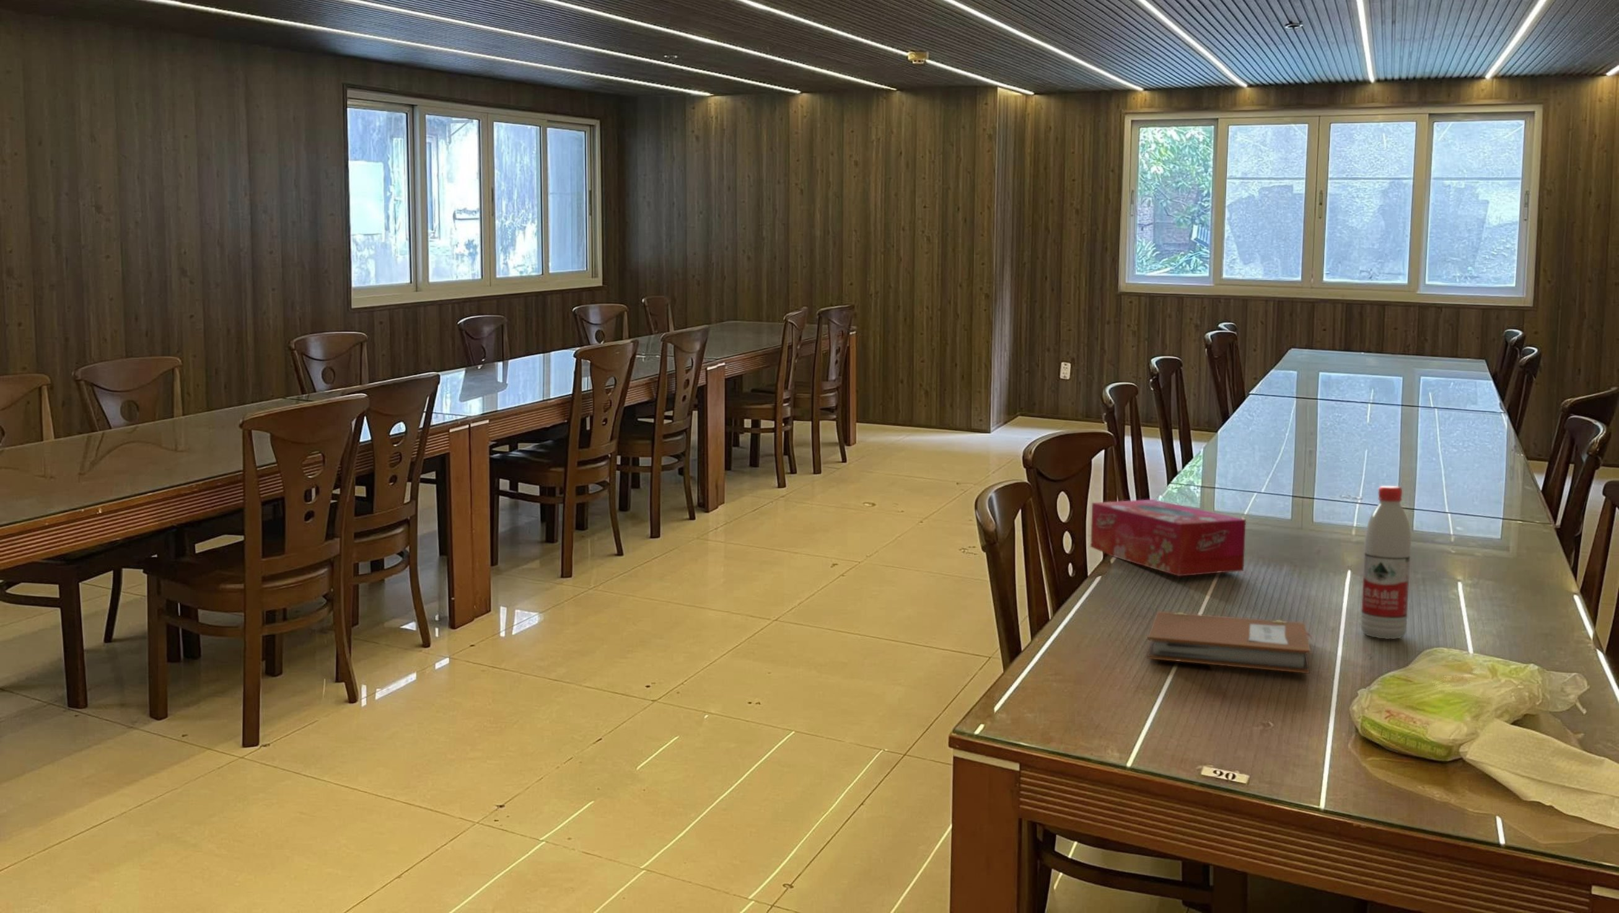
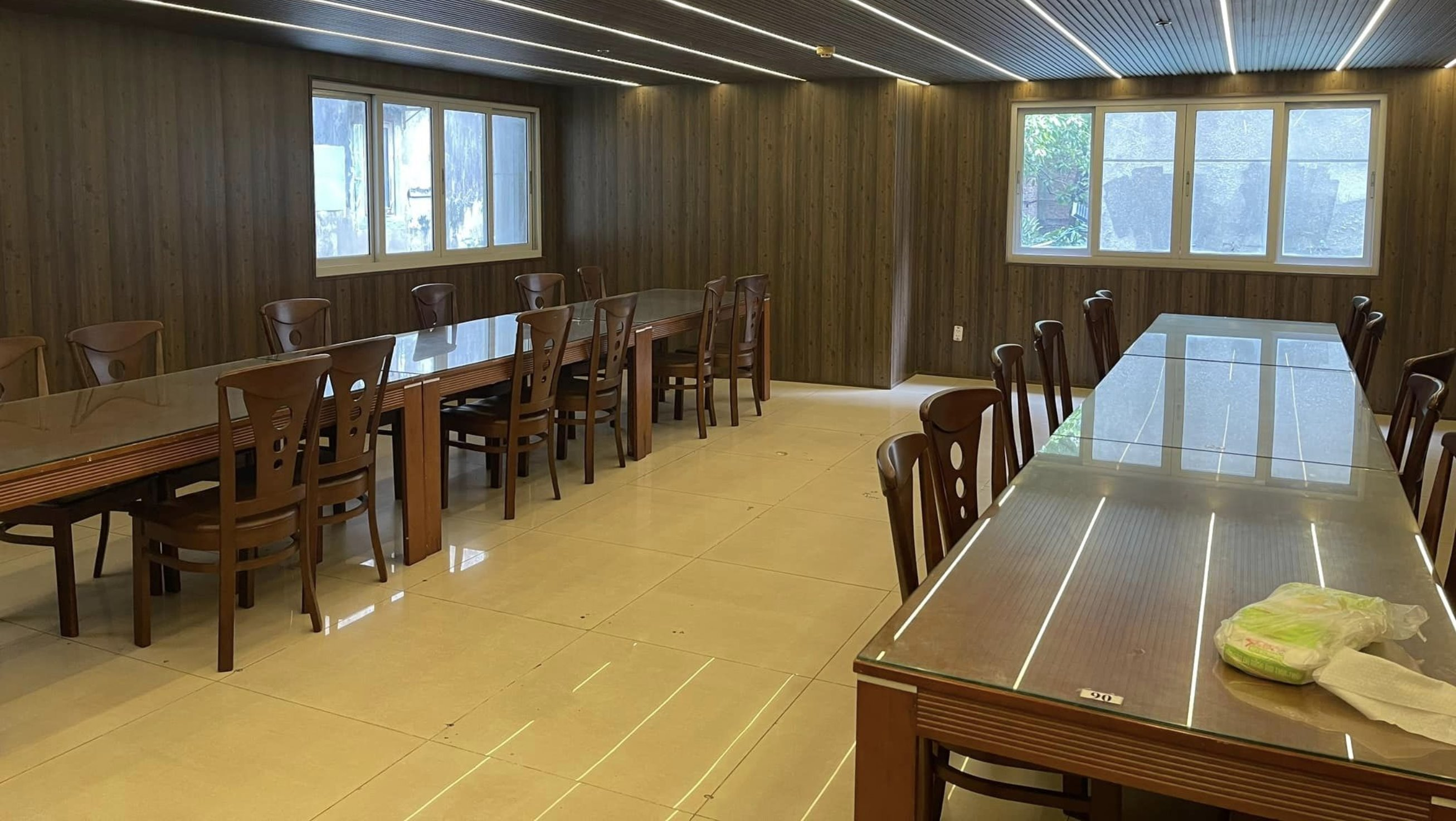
- water bottle (1387, 560)
- notebook (1232, 639)
- tissue box (1165, 535)
